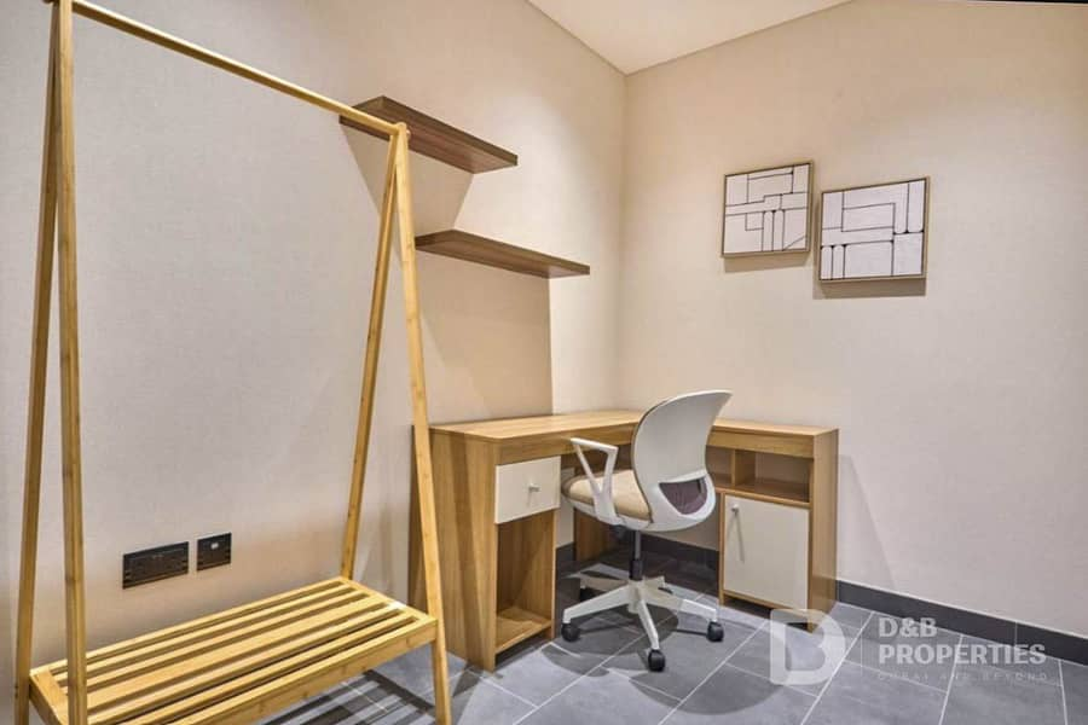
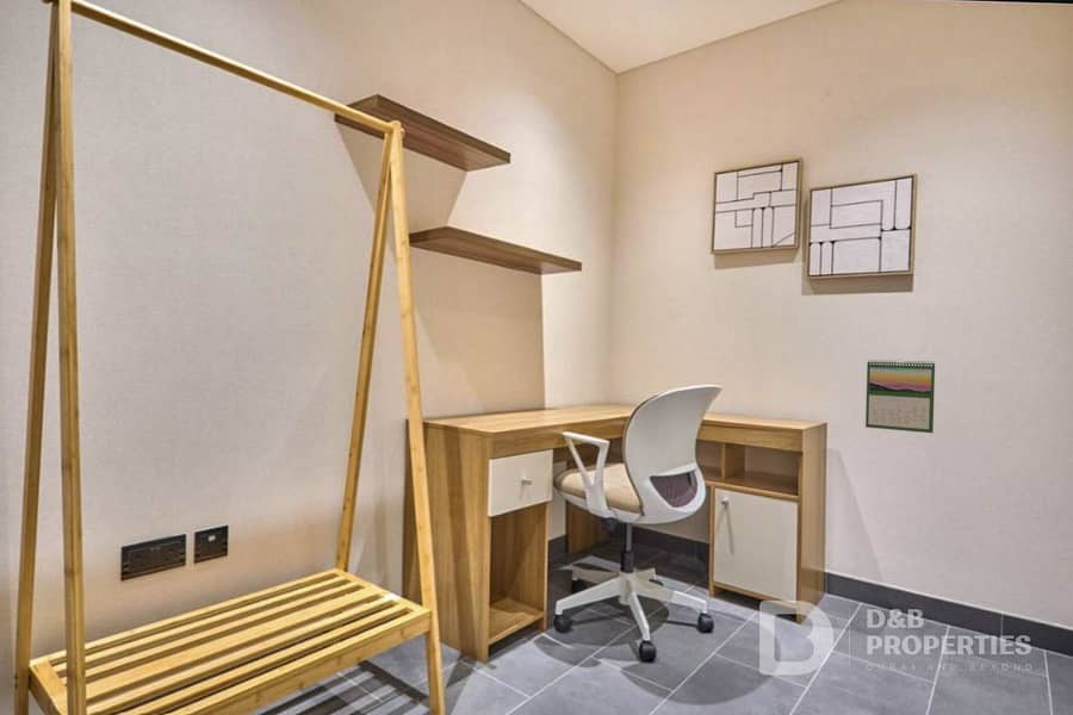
+ calendar (899, 394)
